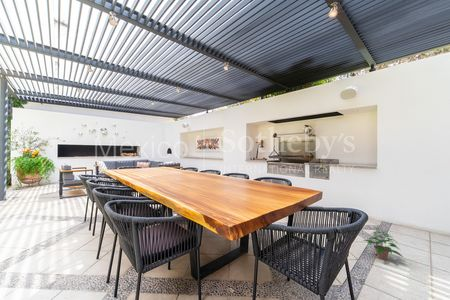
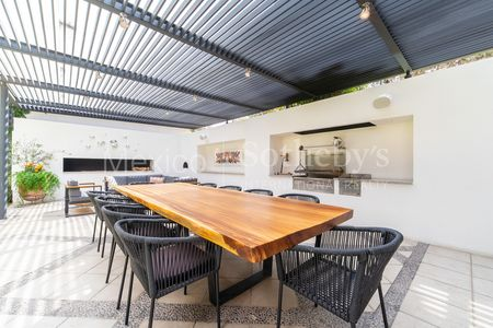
- potted plant (382, 243)
